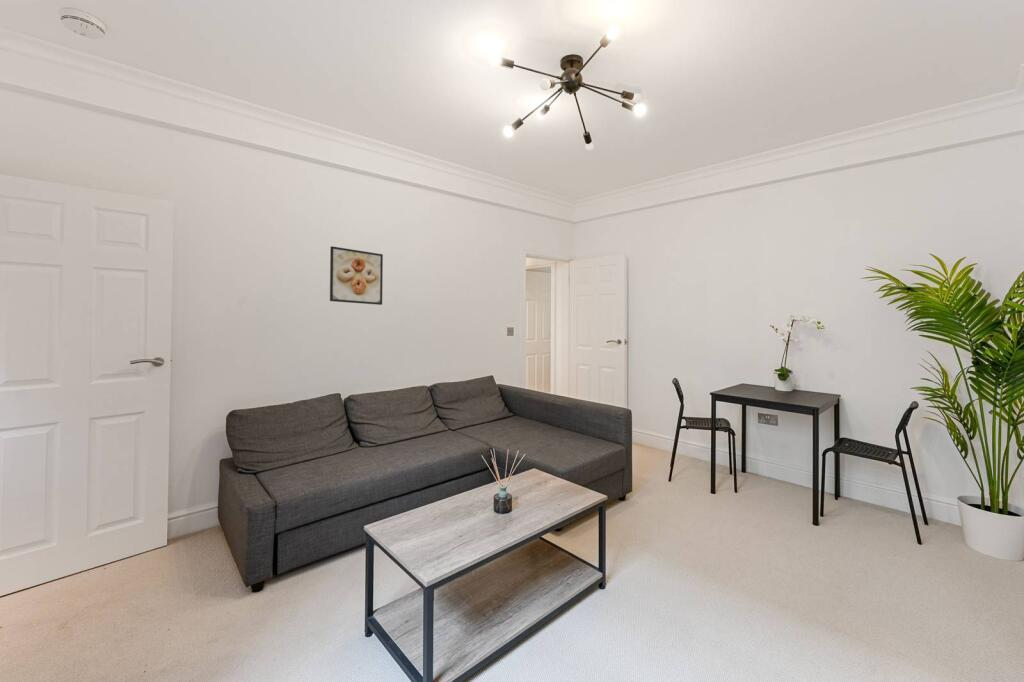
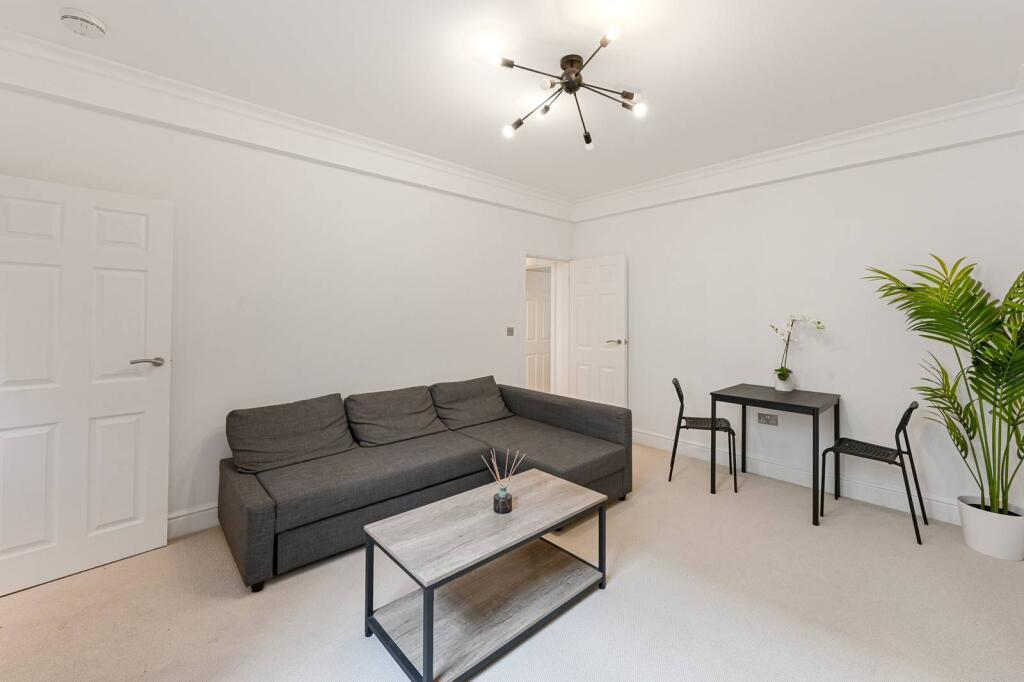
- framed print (357, 276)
